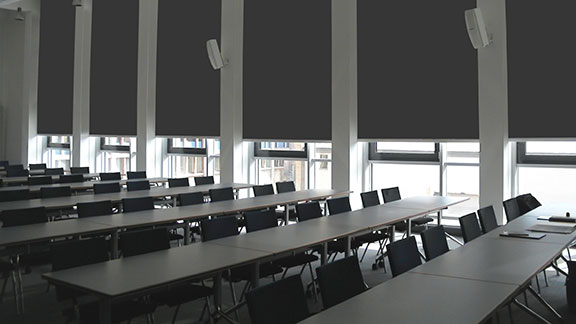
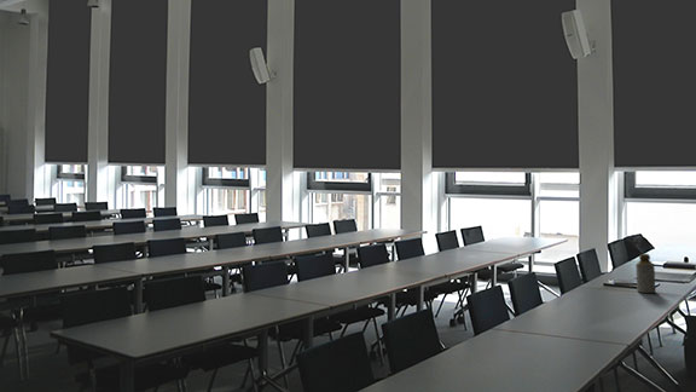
+ bottle (645, 272)
